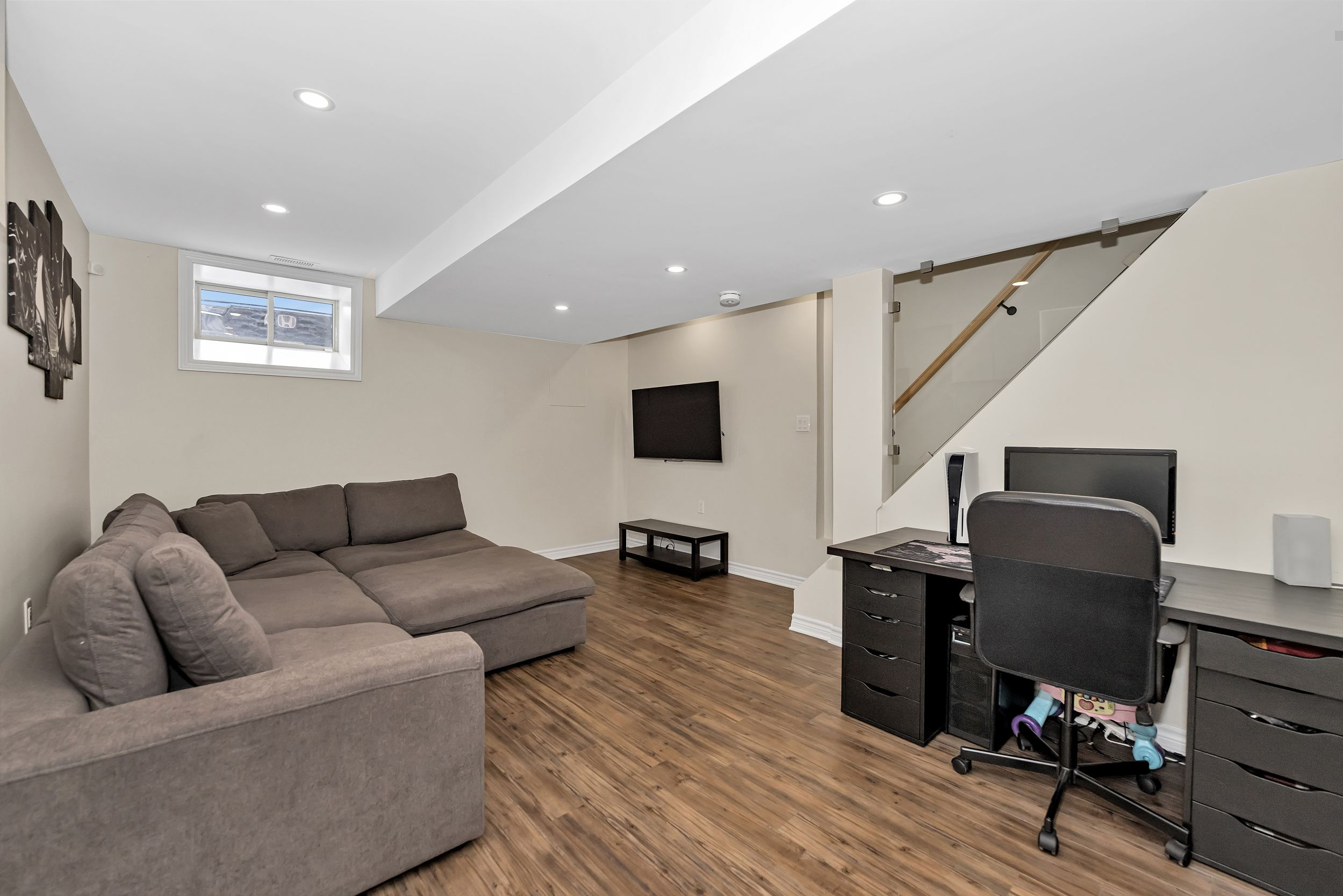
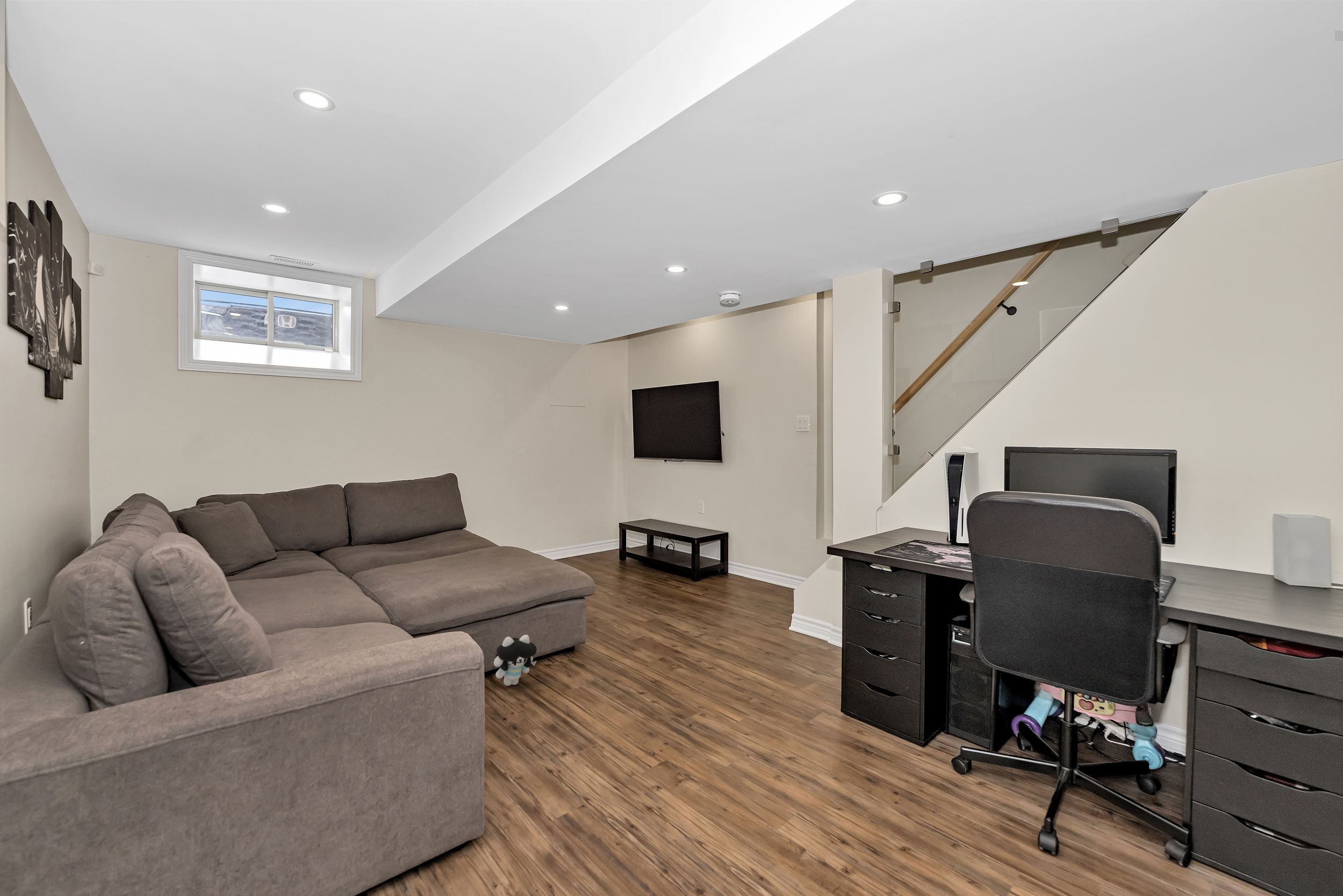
+ plush toy (515, 658)
